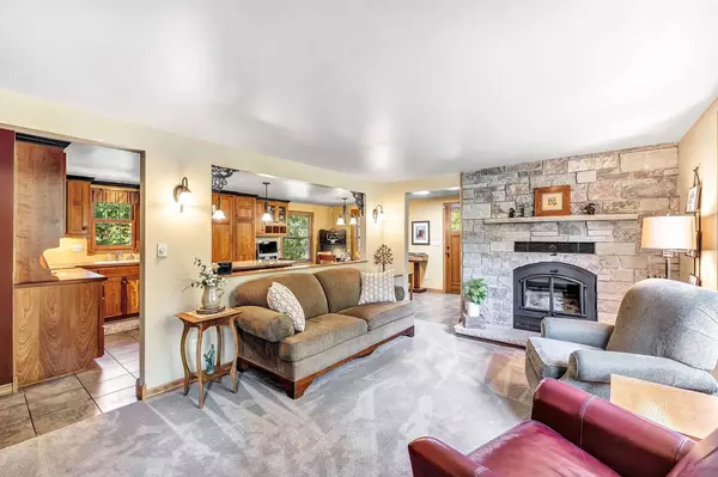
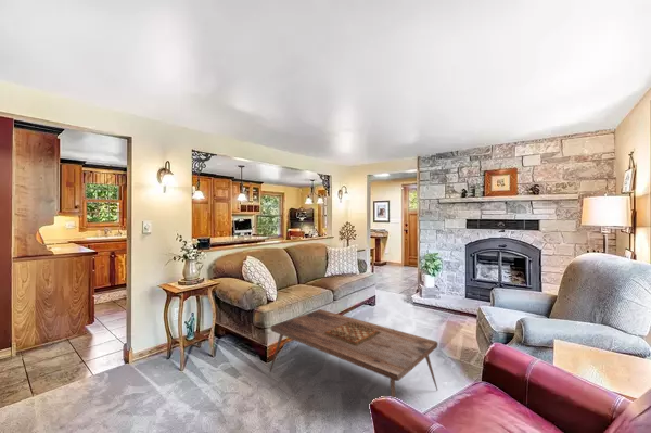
+ coffee table (348, 354)
